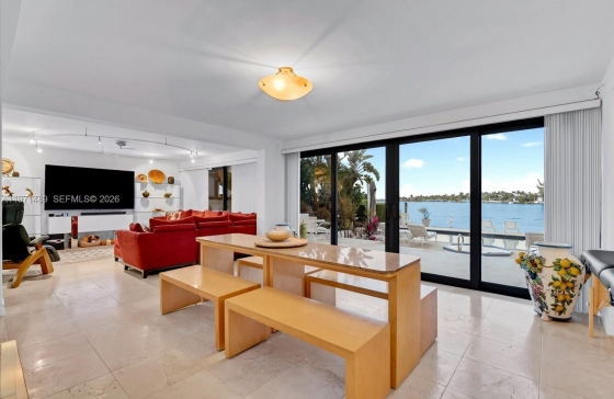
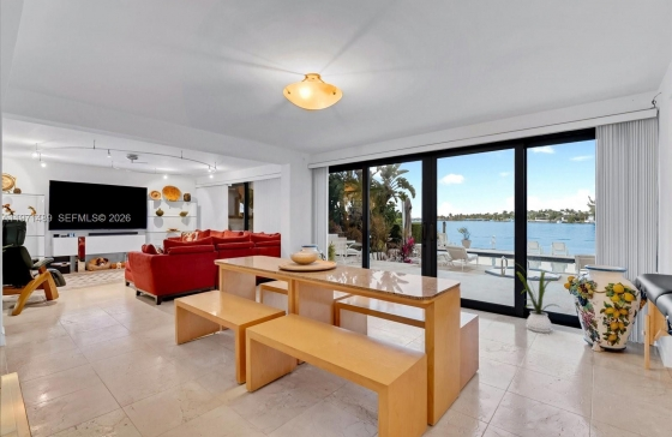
+ house plant (535, 297)
